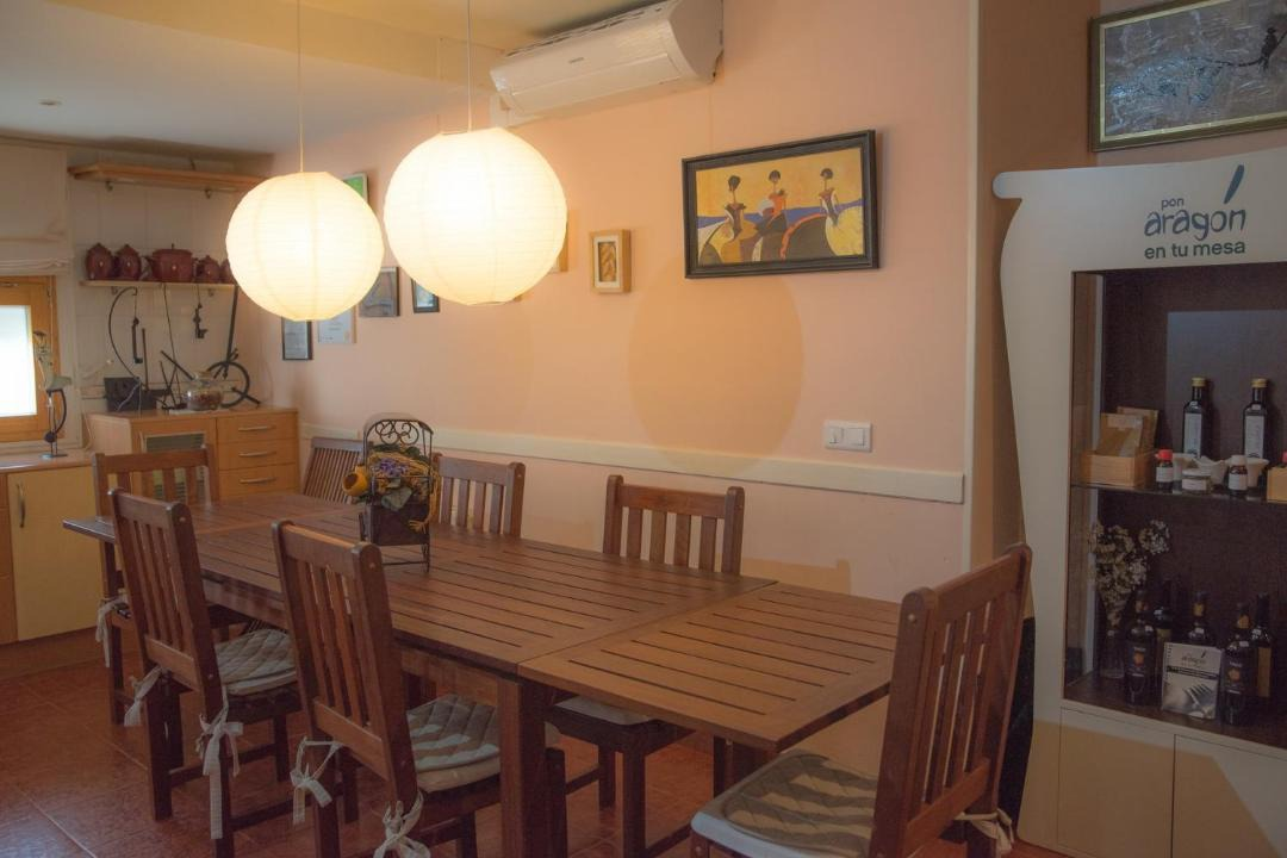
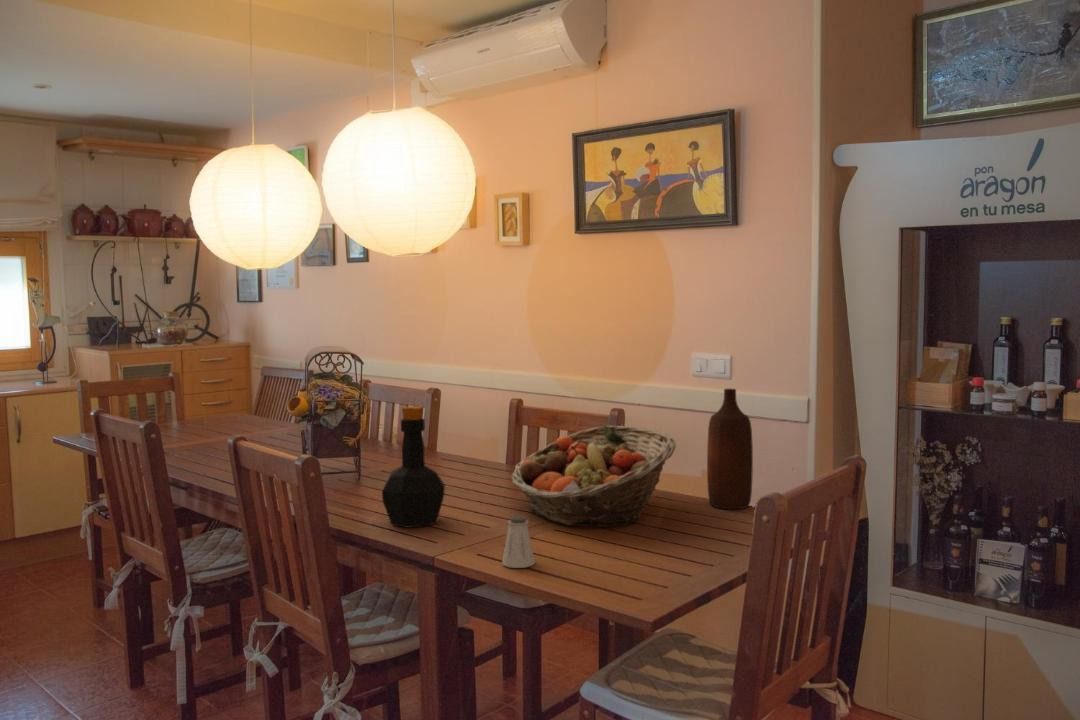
+ fruit basket (592, 472)
+ saltshaker (518, 540)
+ bottle (413, 464)
+ bottle (729, 447)
